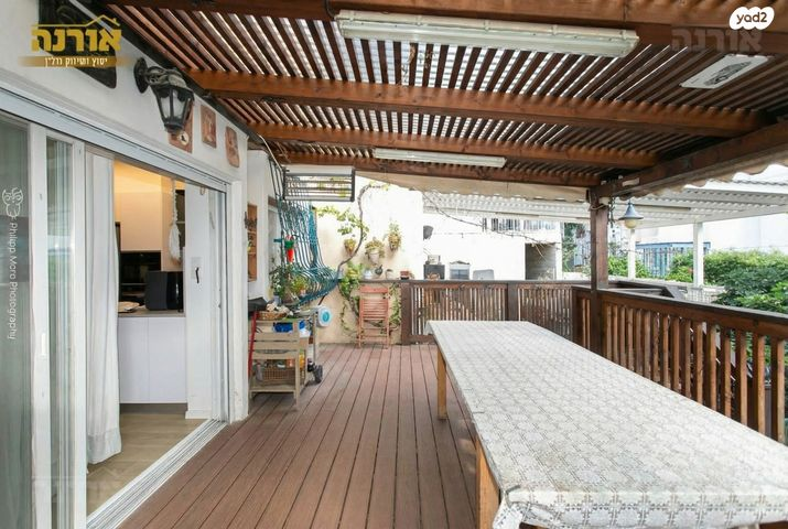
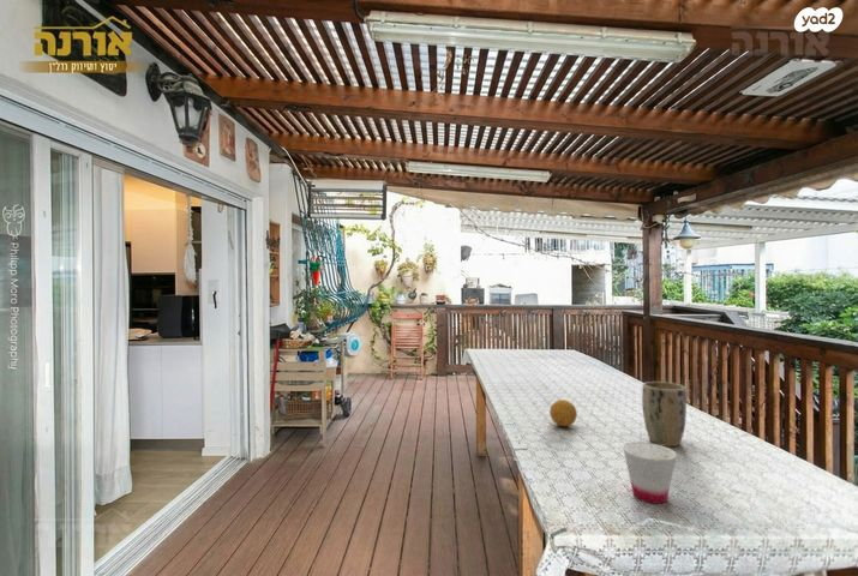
+ plant pot (664, 413)
+ cup (649, 473)
+ fruit (563, 413)
